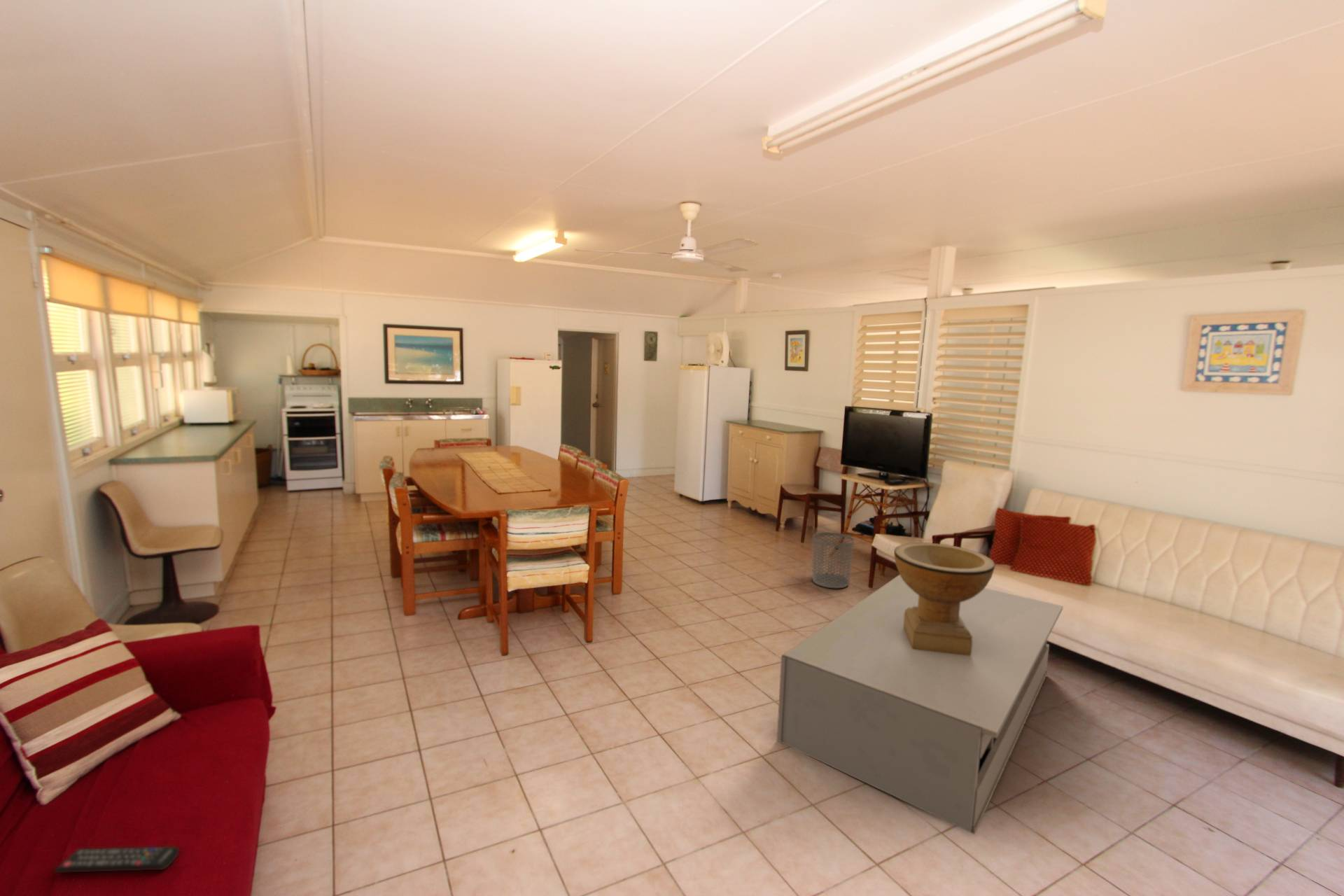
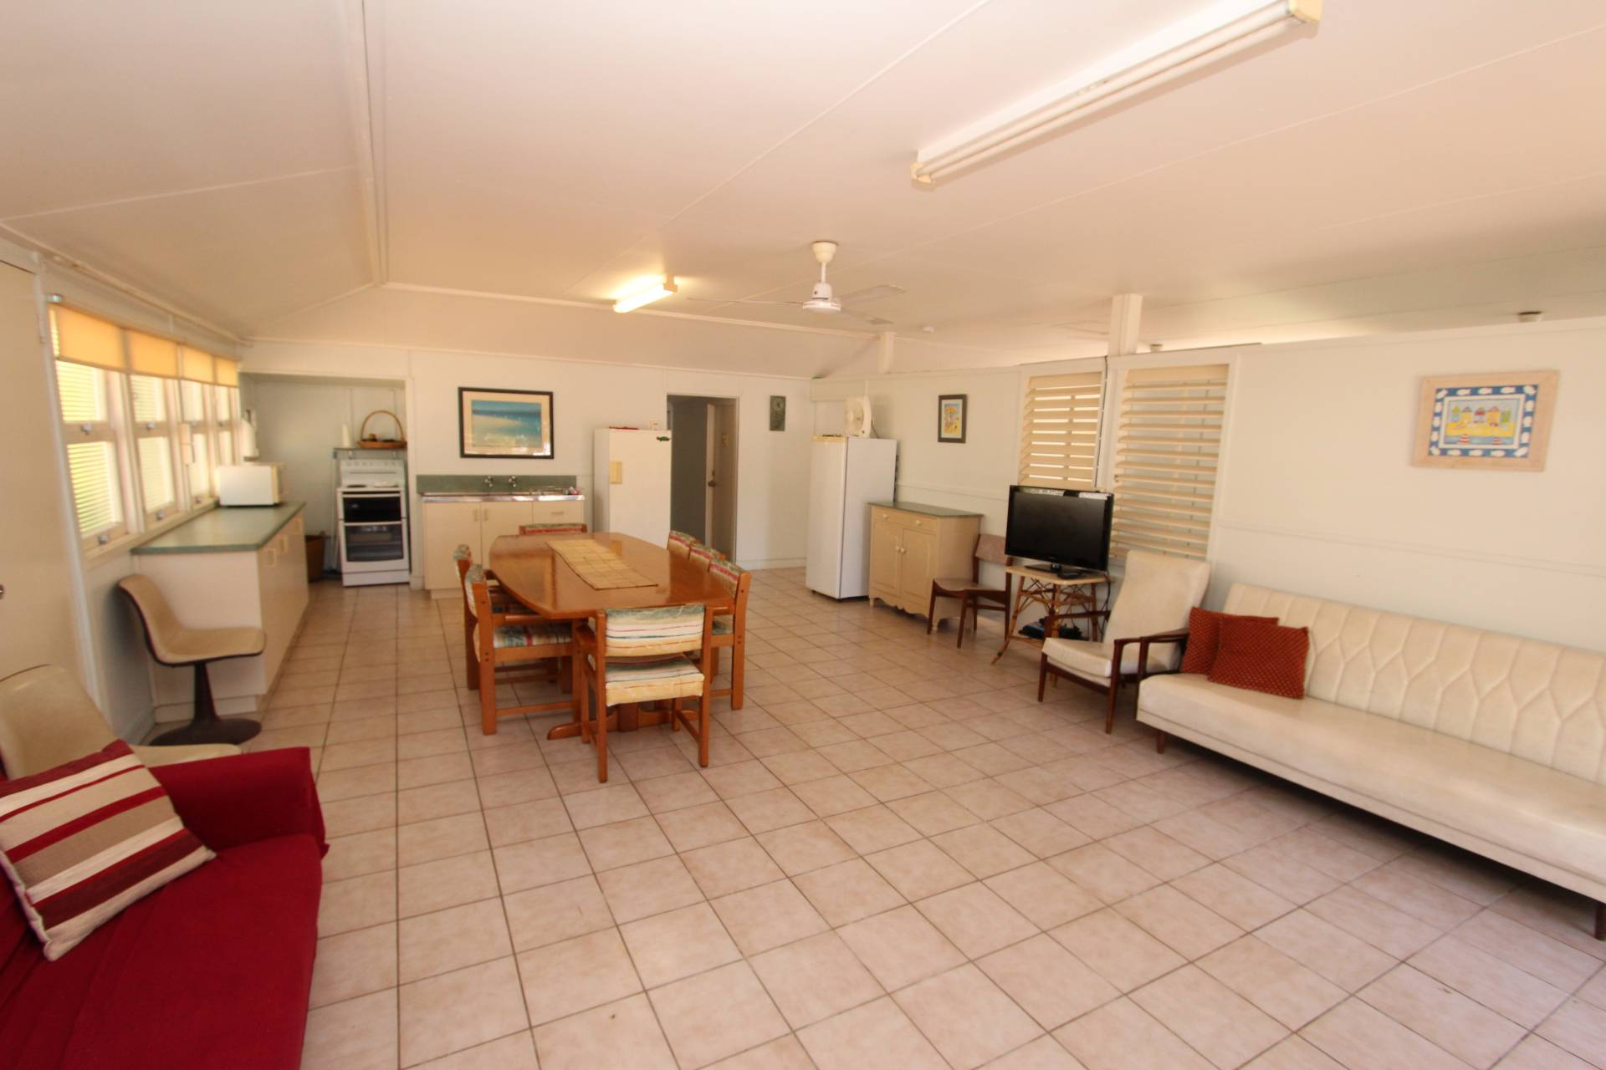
- decorative bowl (939, 598)
- waste bin (832, 560)
- remote control (118, 860)
- coffee table (934, 666)
